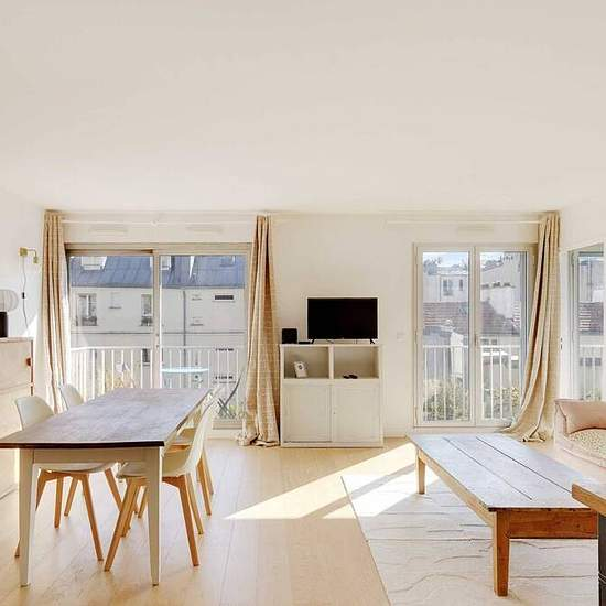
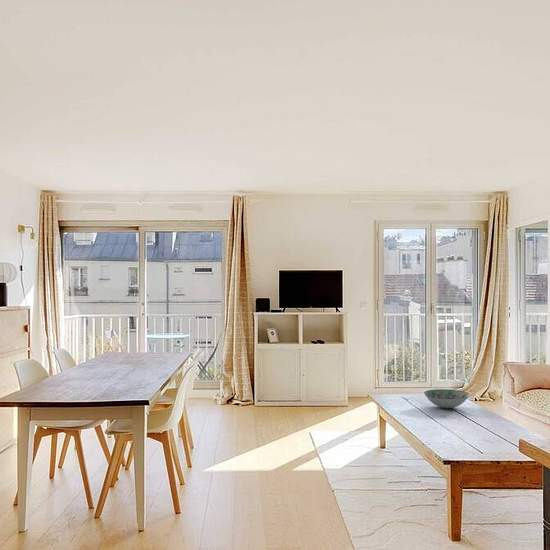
+ decorative bowl (446, 400)
